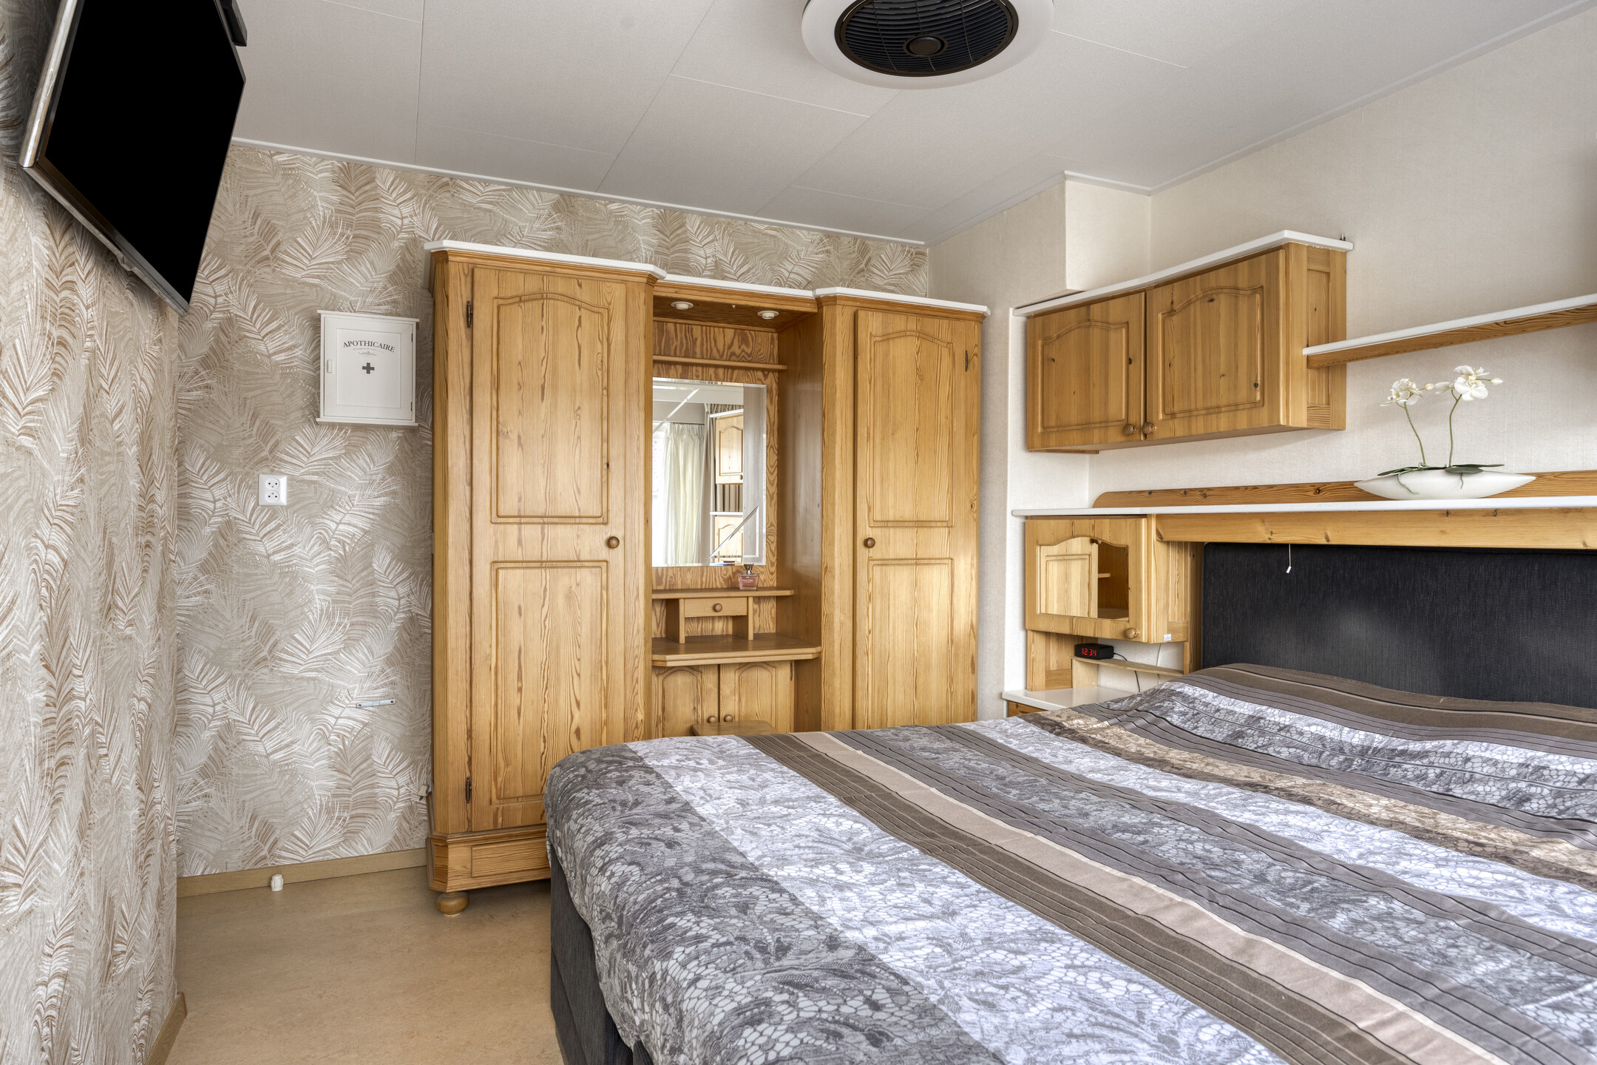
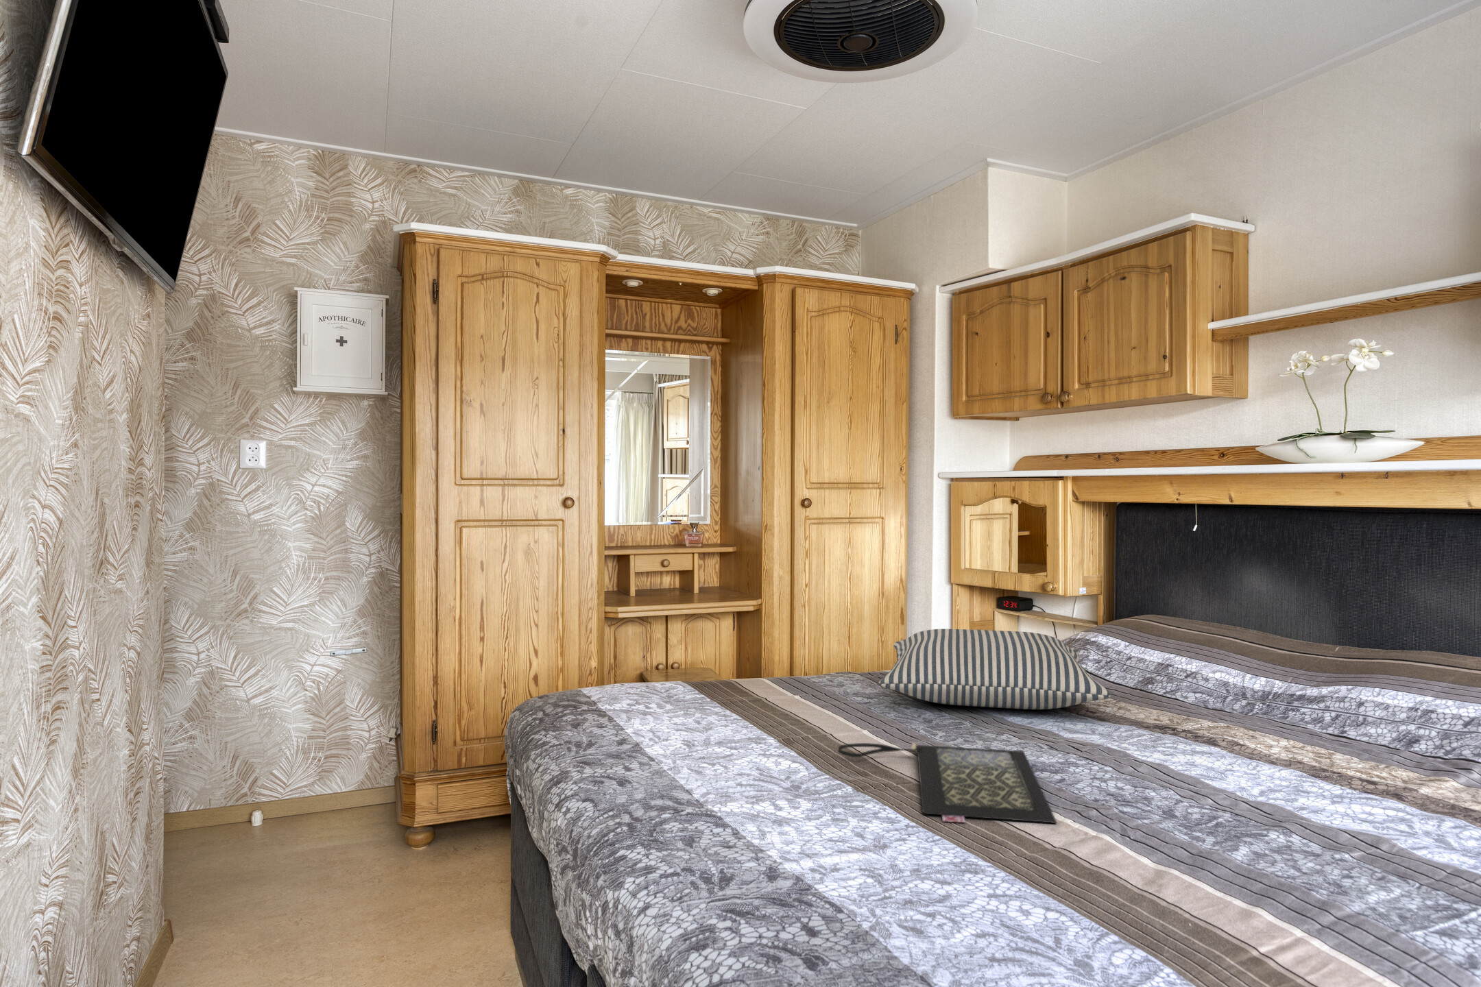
+ clutch bag (972, 774)
+ pillow (987, 666)
